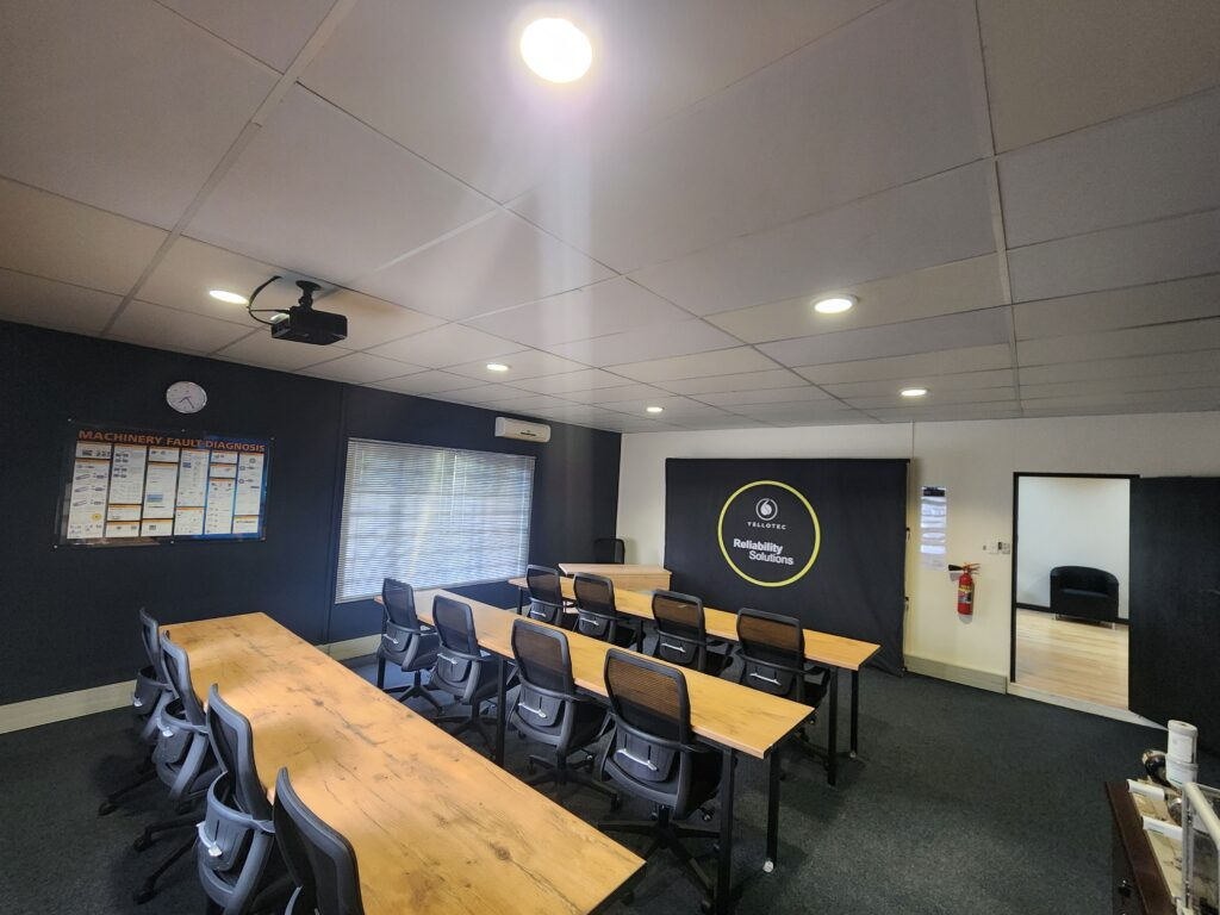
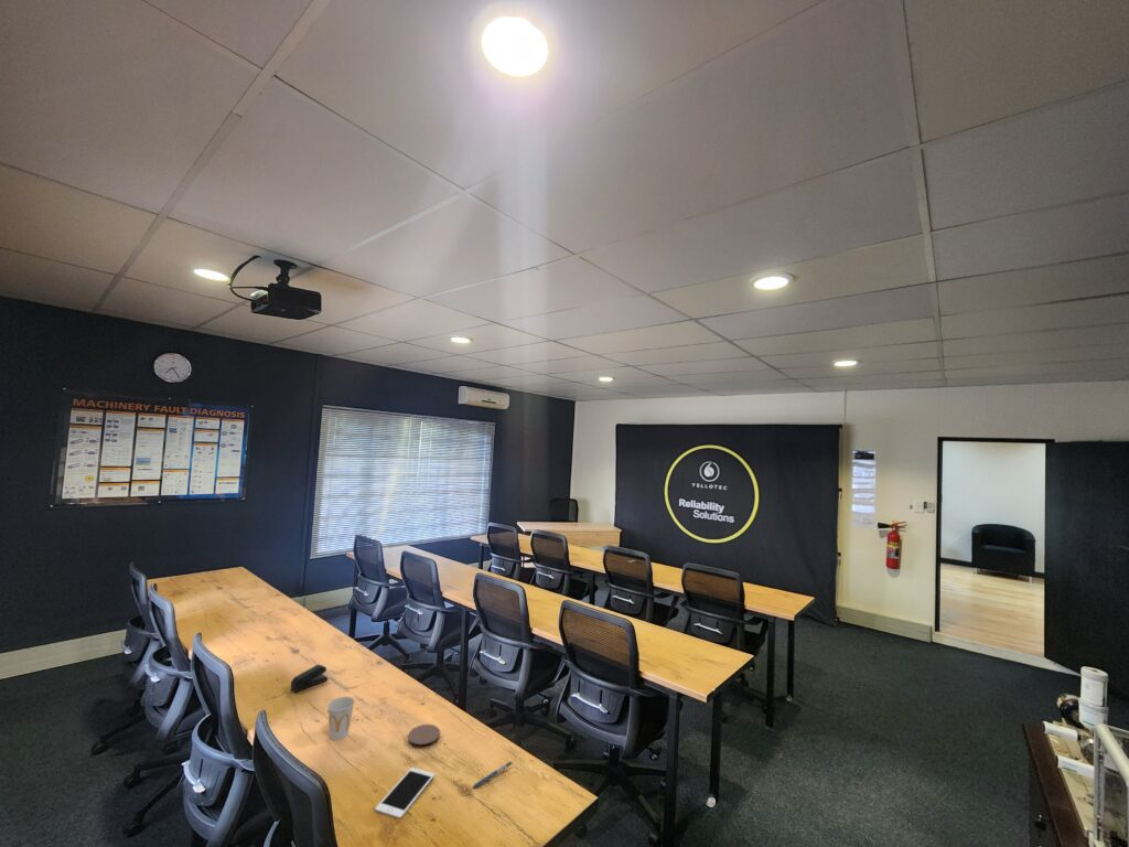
+ cup (340, 718)
+ stapler (310, 676)
+ coaster (423, 736)
+ pen (492, 773)
+ cell phone (406, 791)
